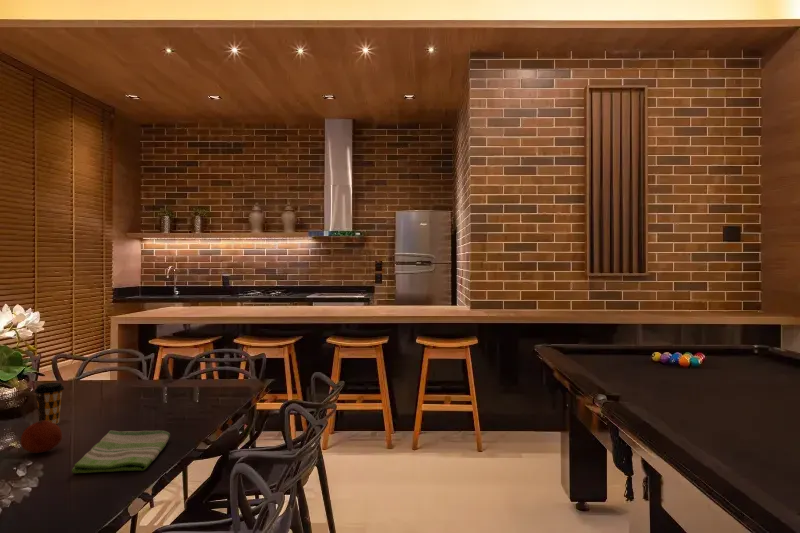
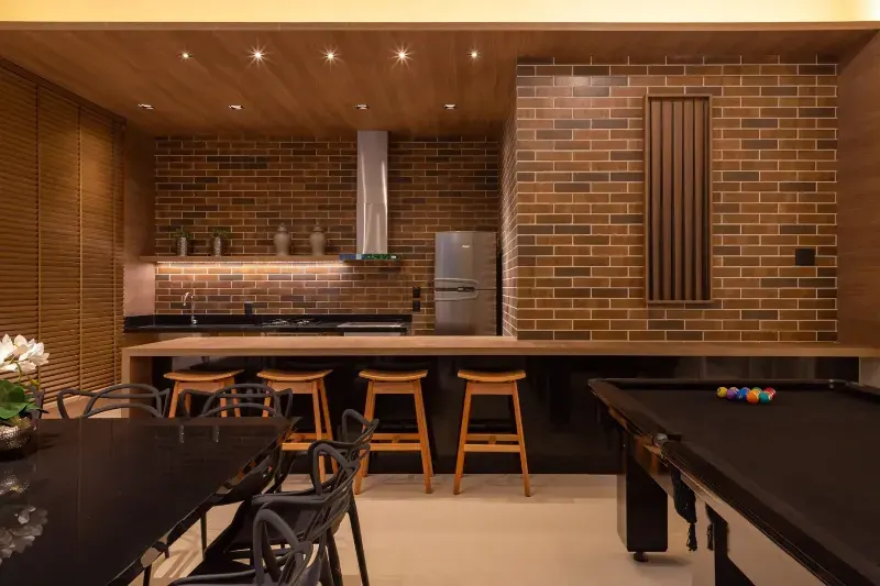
- coffee cup (49, 404)
- fruit (41, 436)
- dish towel (125, 449)
